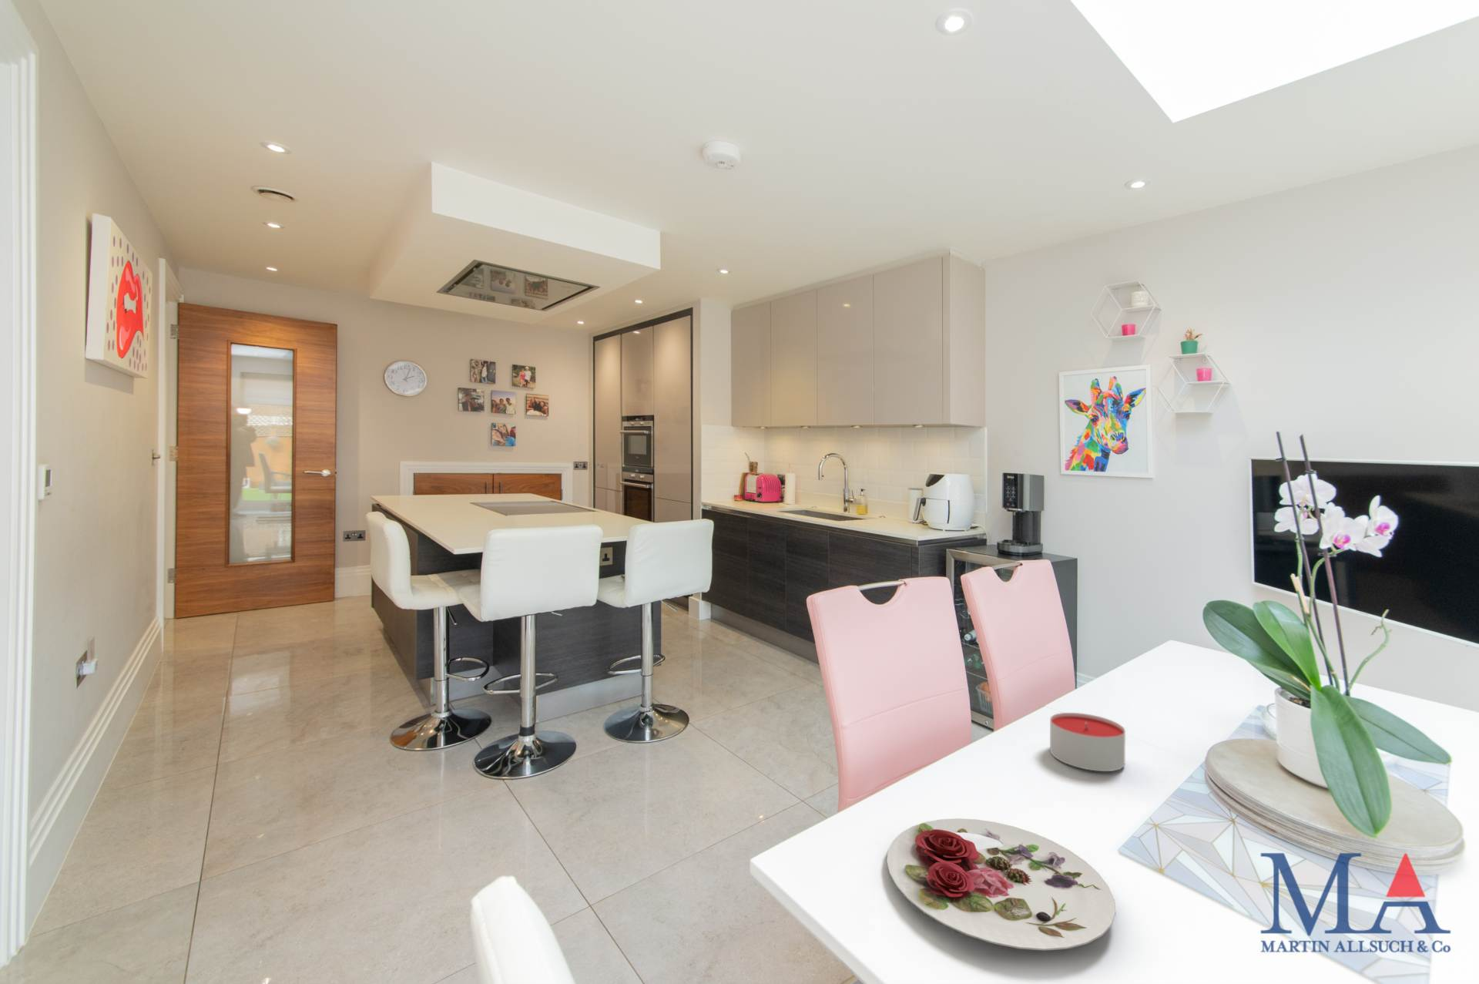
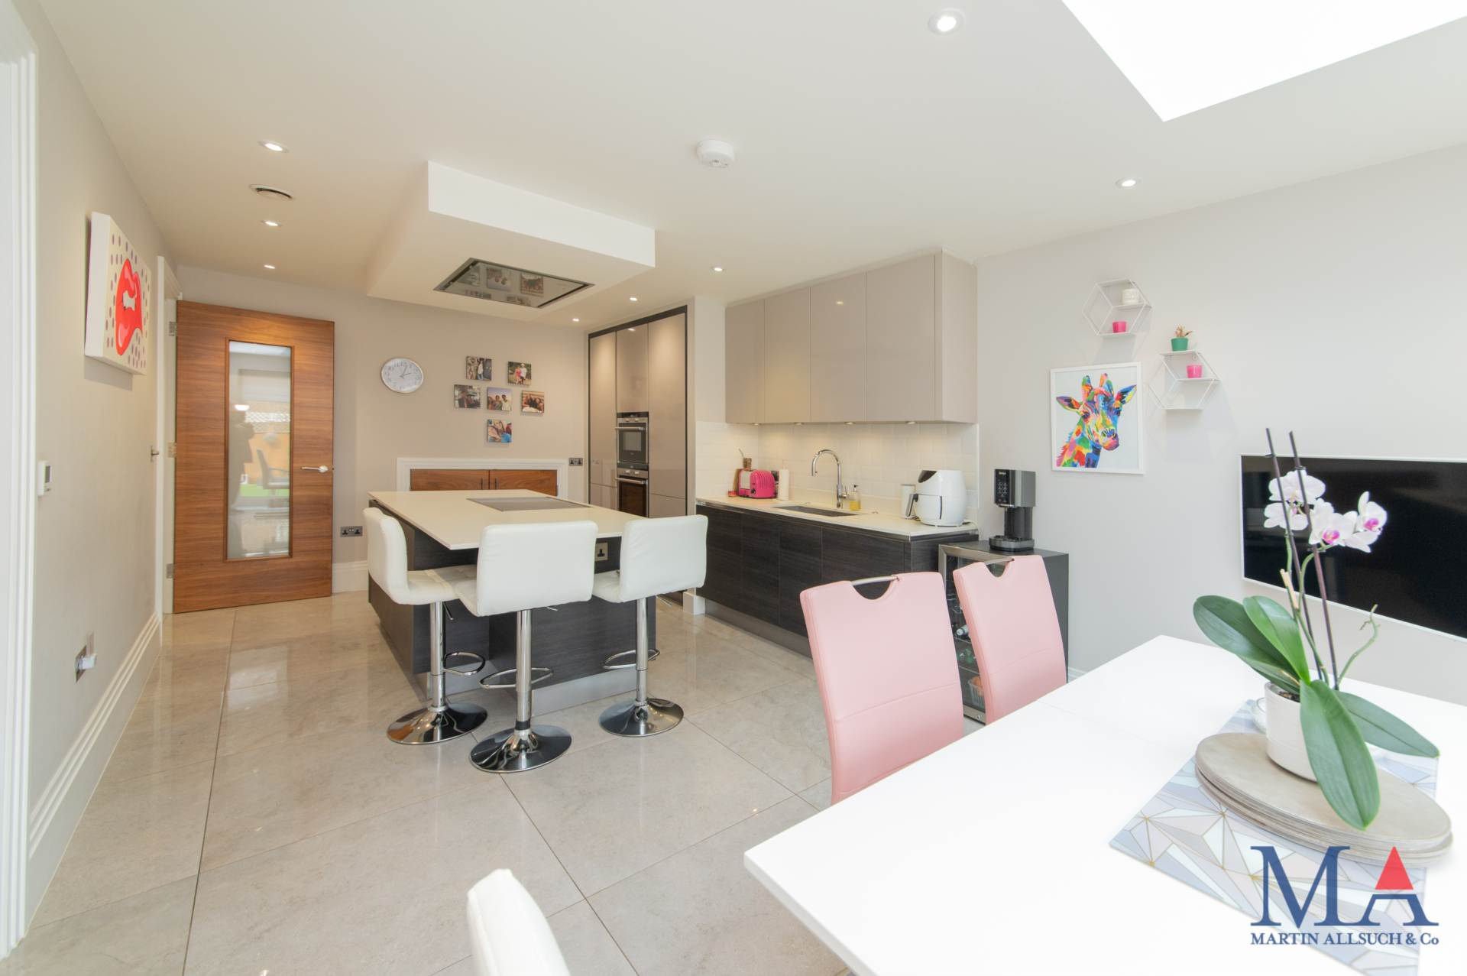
- candle (1086, 739)
- plate (994, 872)
